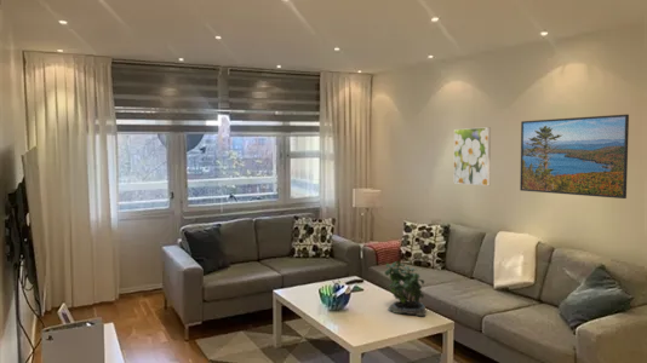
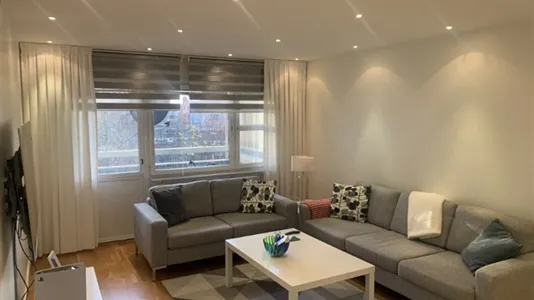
- potted plant (405, 284)
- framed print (568, 156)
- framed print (471, 156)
